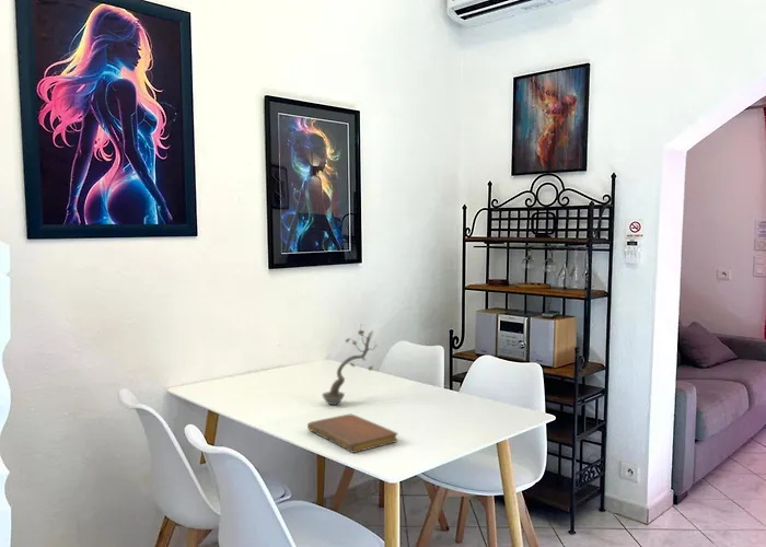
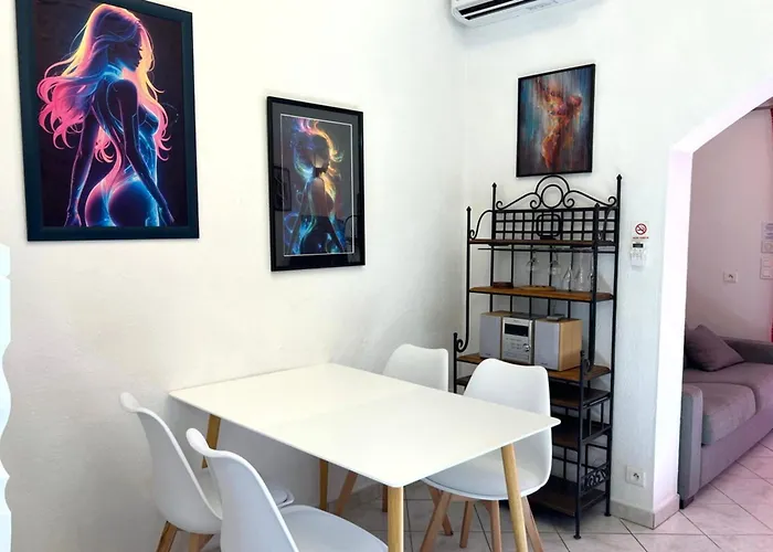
- notebook (351, 431)
- plant (357, 358)
